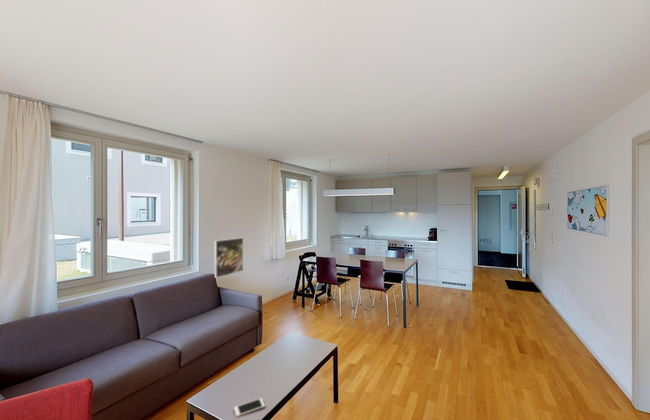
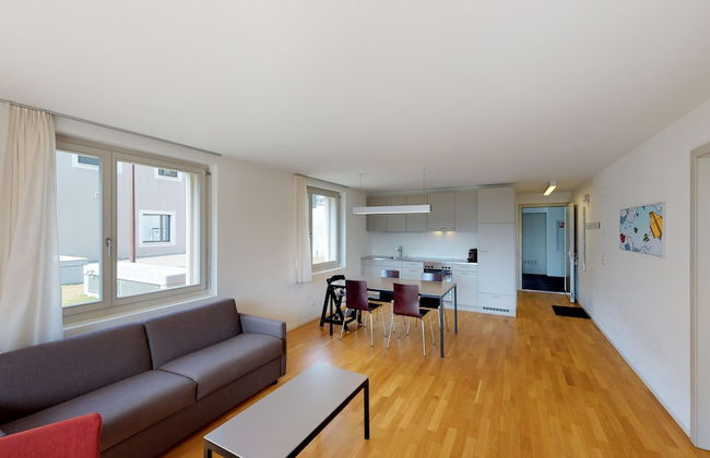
- cell phone (249, 406)
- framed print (229, 256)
